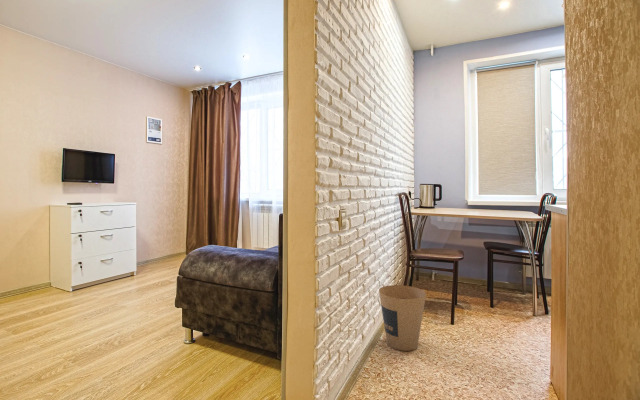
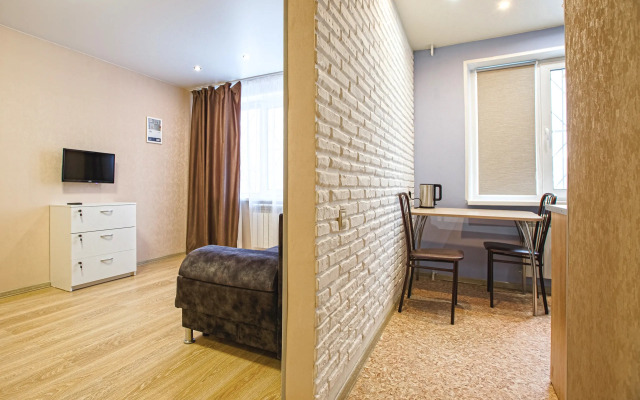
- trash can (402, 317)
